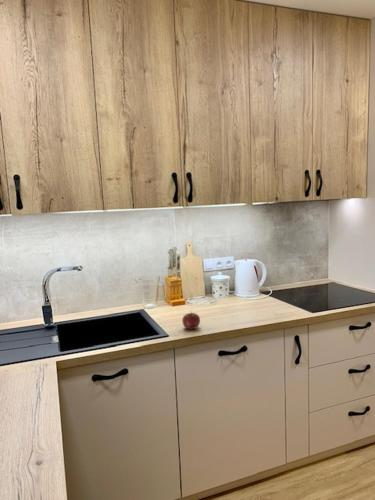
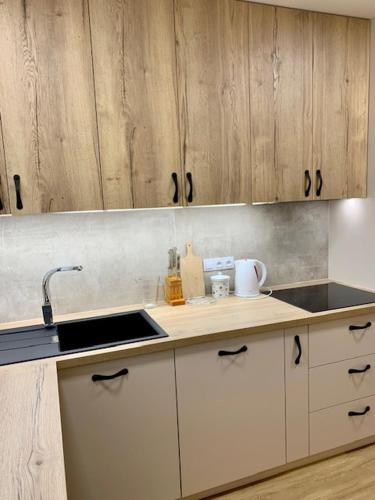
- apple (191, 319)
